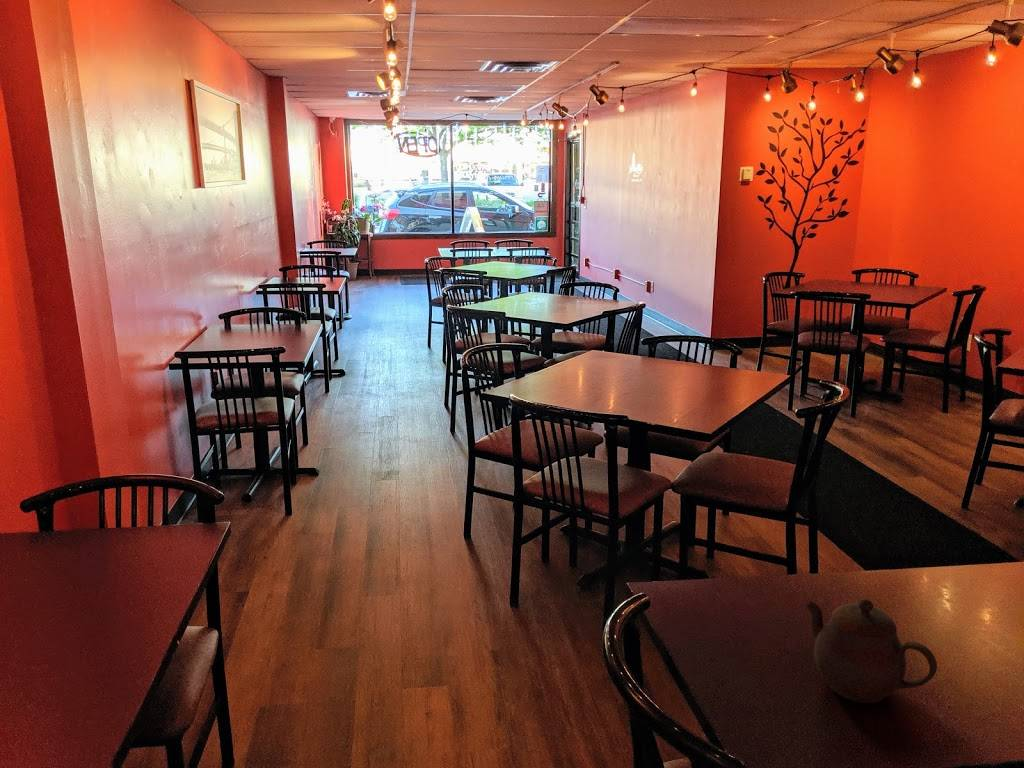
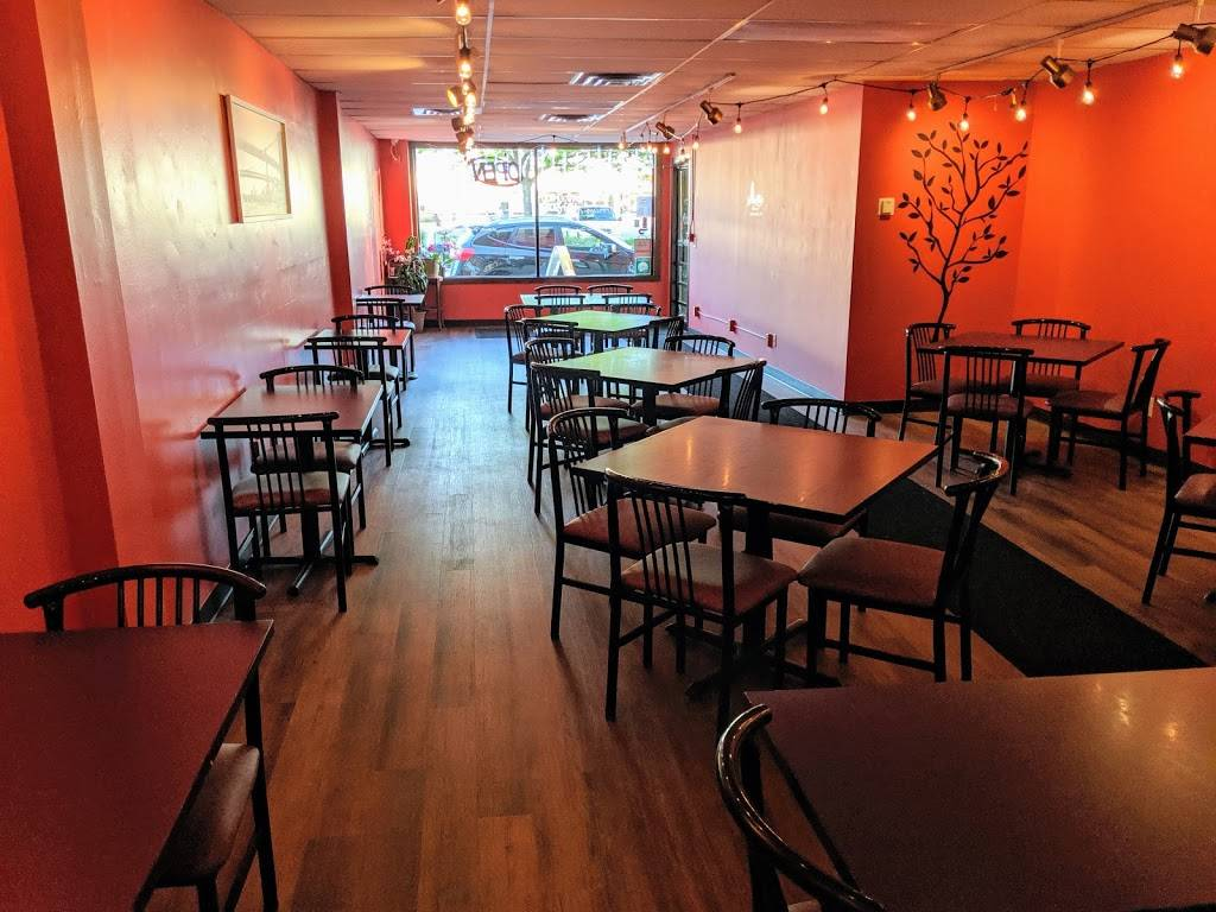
- teapot (866, 646)
